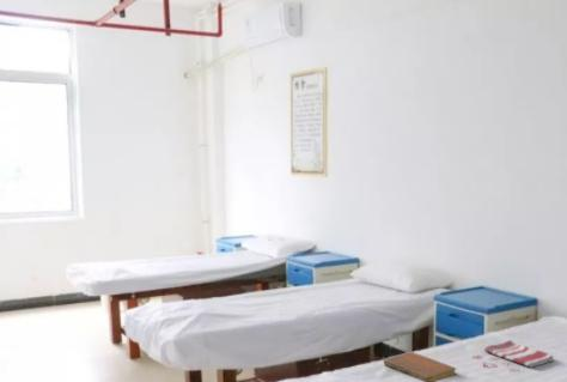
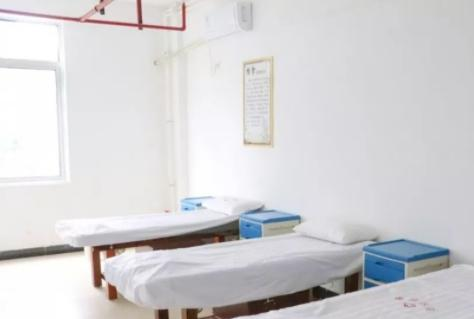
- notebook (419, 366)
- dish towel (518, 352)
